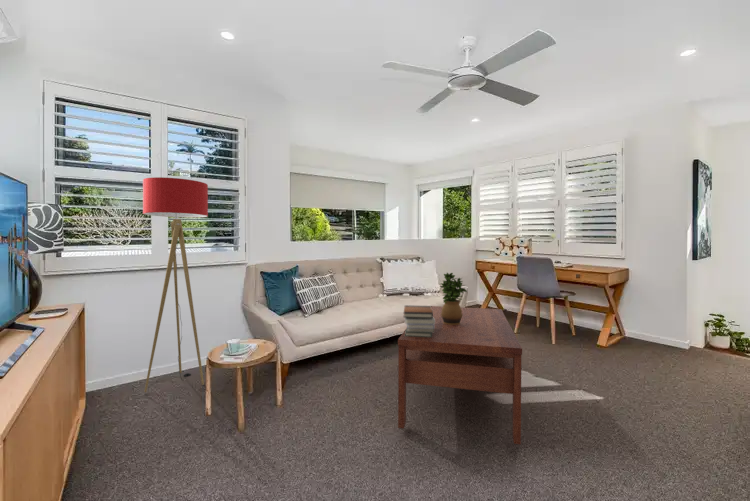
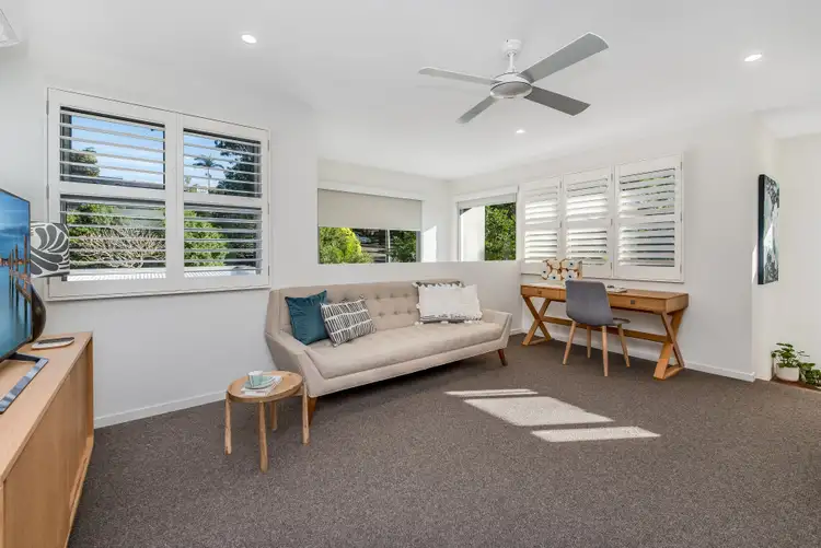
- book stack (418, 320)
- potted plant (451, 297)
- floor lamp (176, 283)
- coffee table (459, 356)
